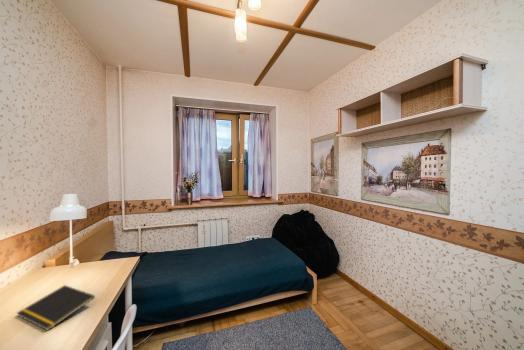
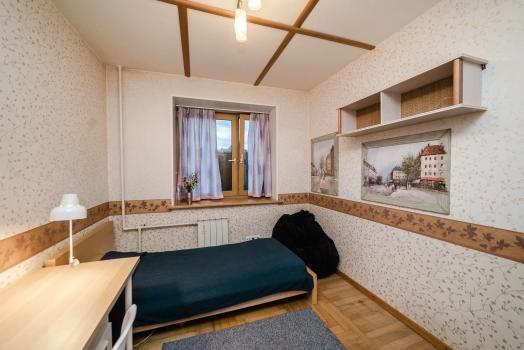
- notepad (57, 305)
